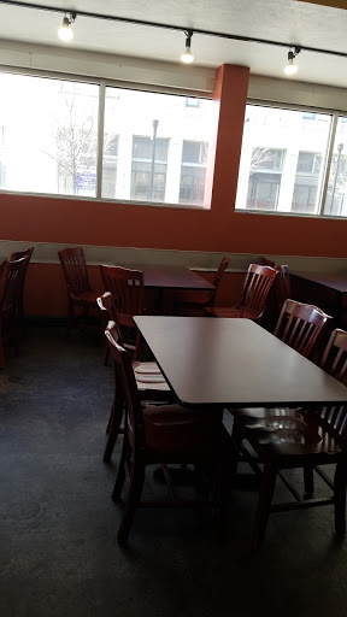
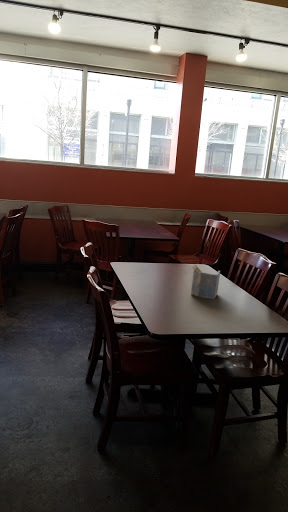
+ napkin holder (205, 280)
